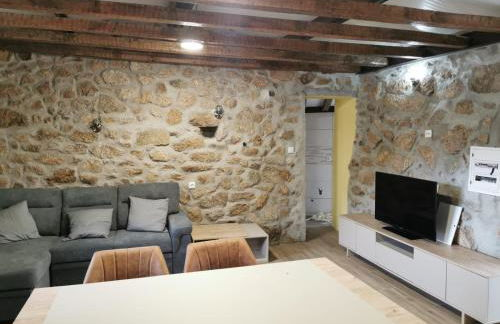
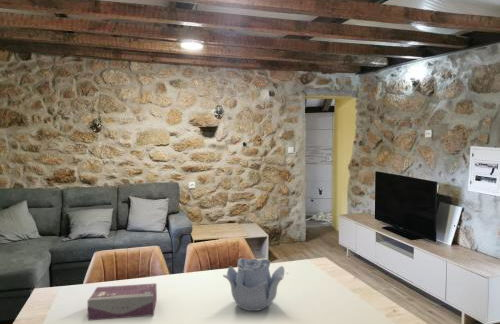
+ decorative bowl (254, 283)
+ tissue box (124, 300)
